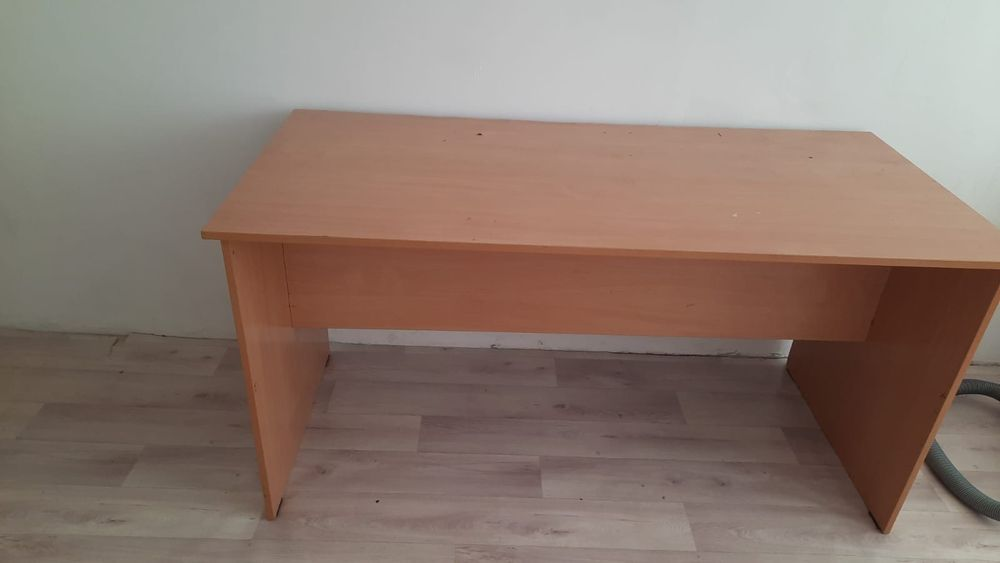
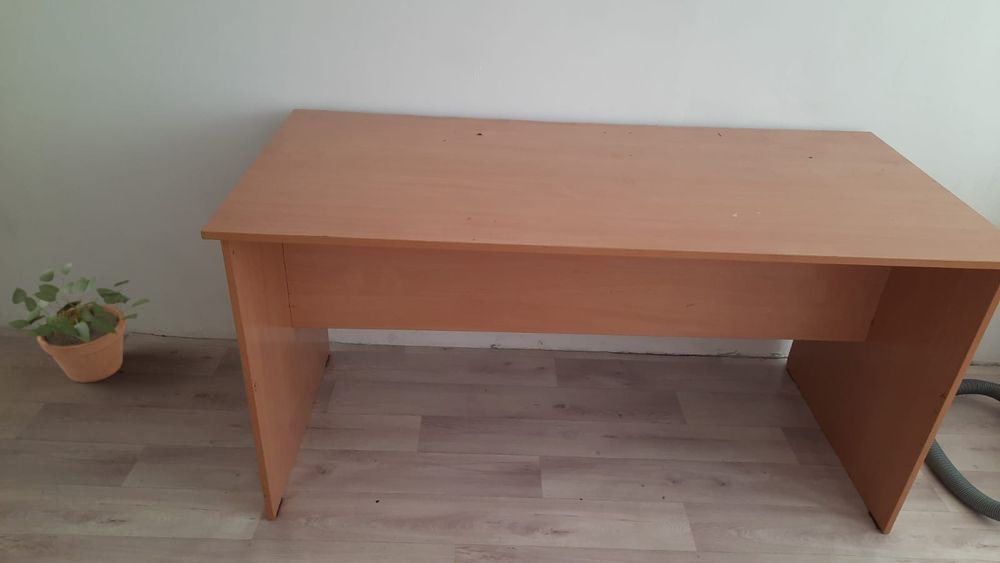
+ potted plant (92, 324)
